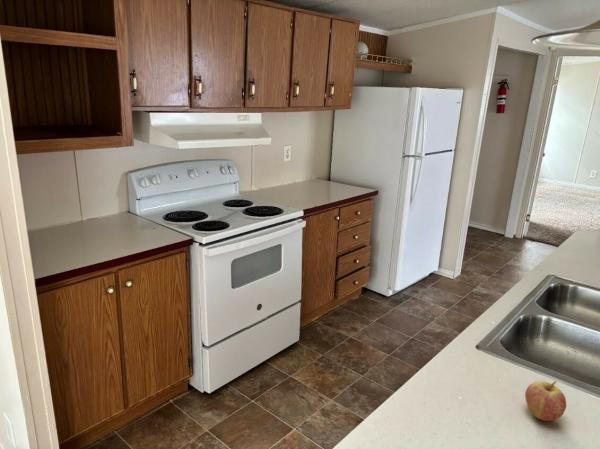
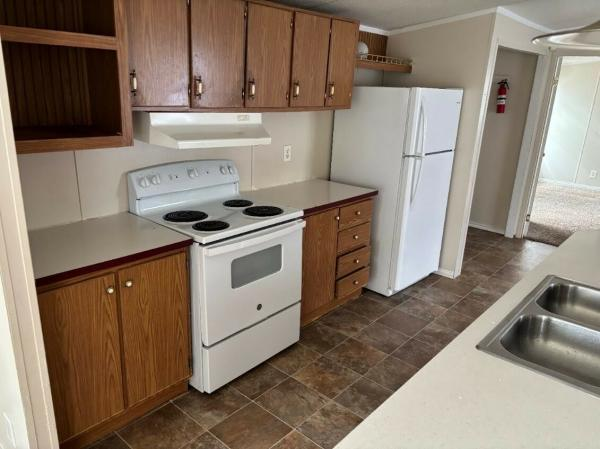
- fruit (545, 400)
